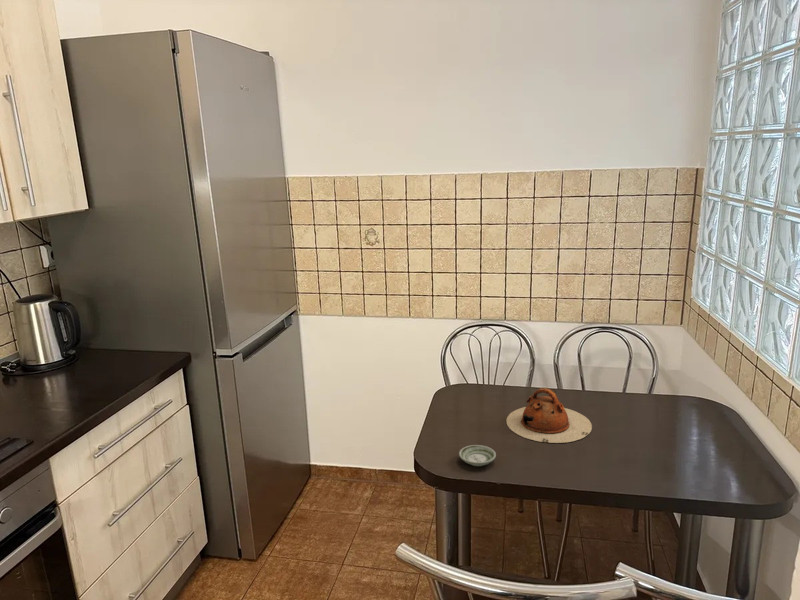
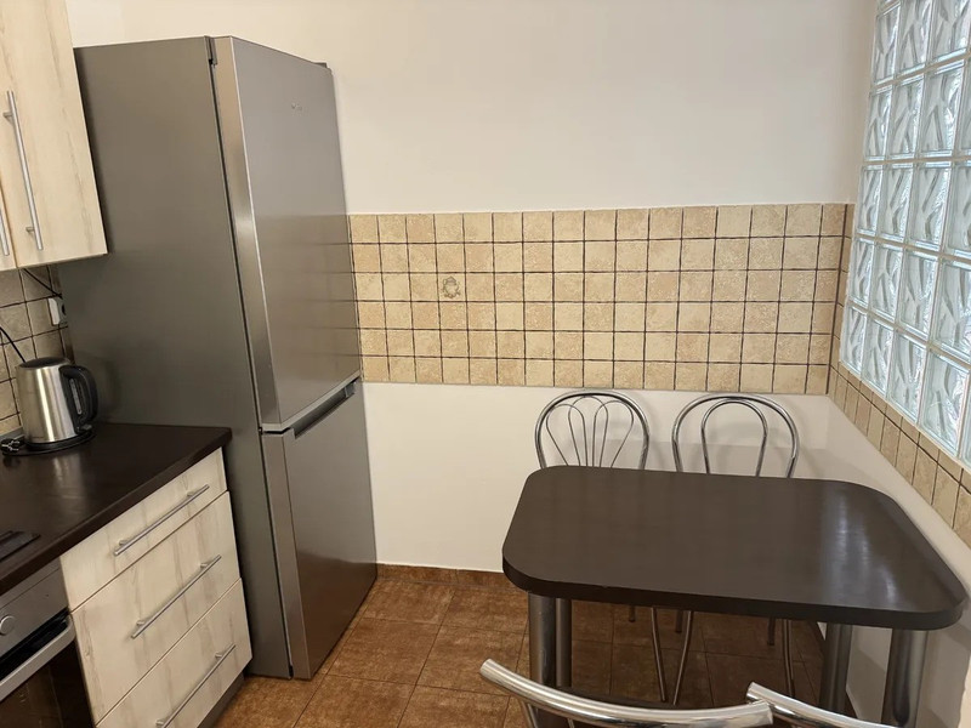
- saucer (477, 457)
- teapot (549, 405)
